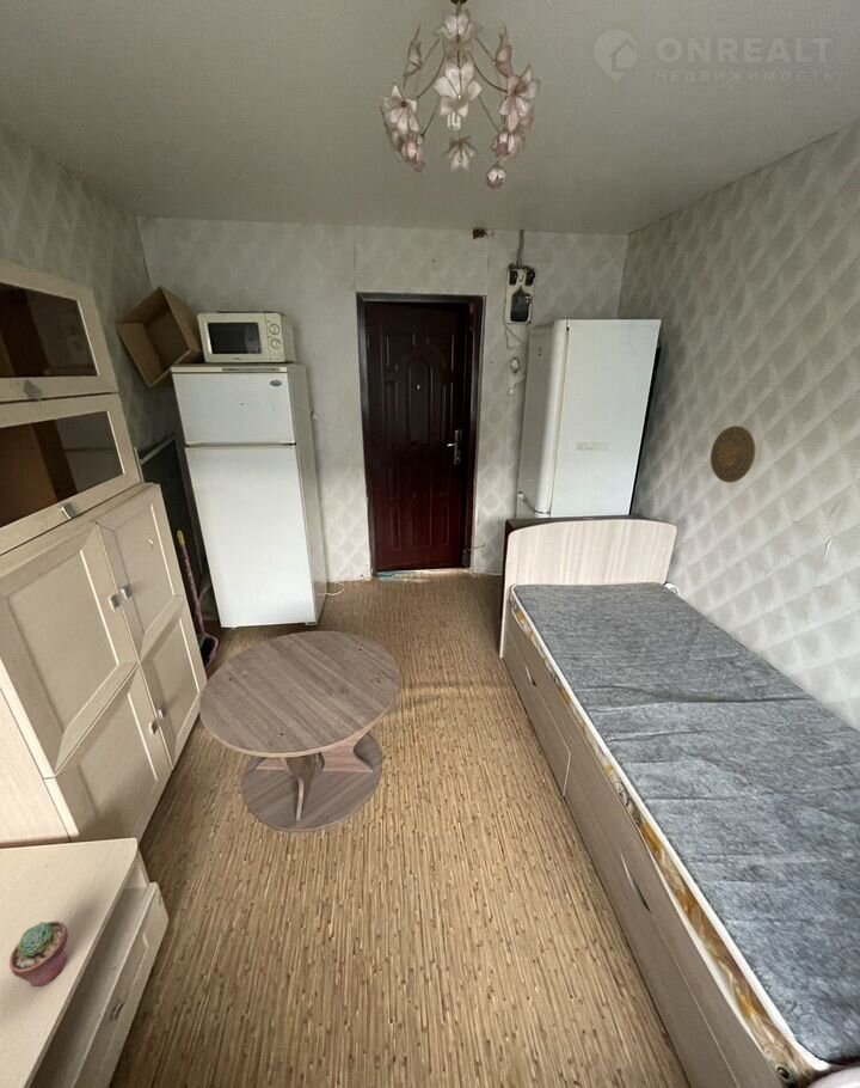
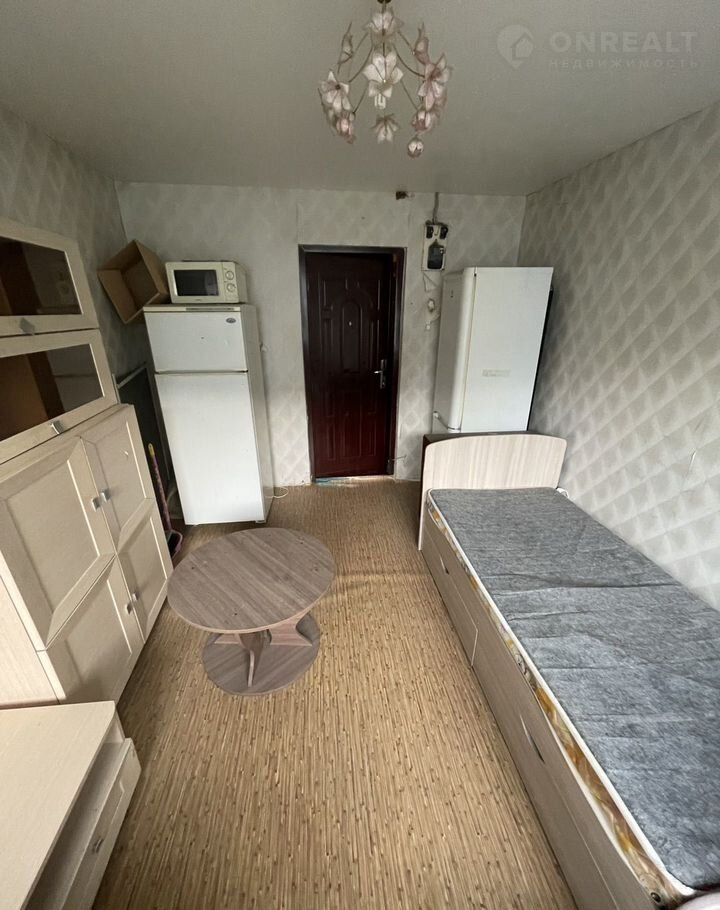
- decorative plate (729, 454)
- potted succulent (41, 952)
